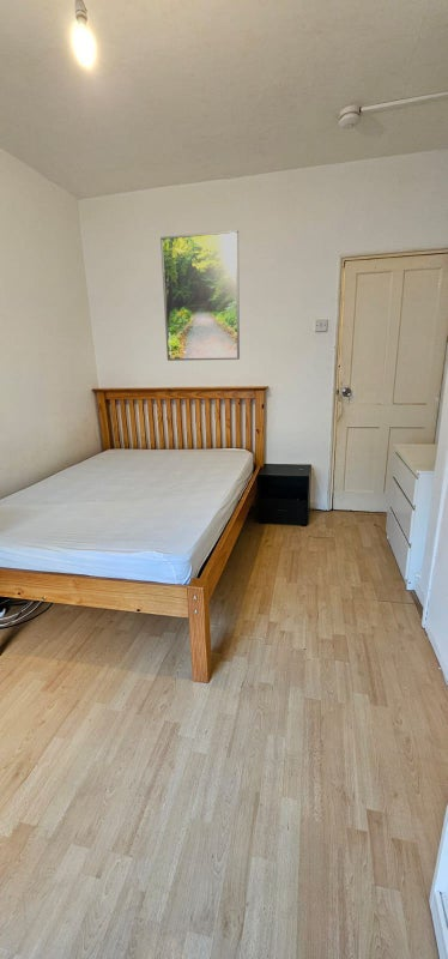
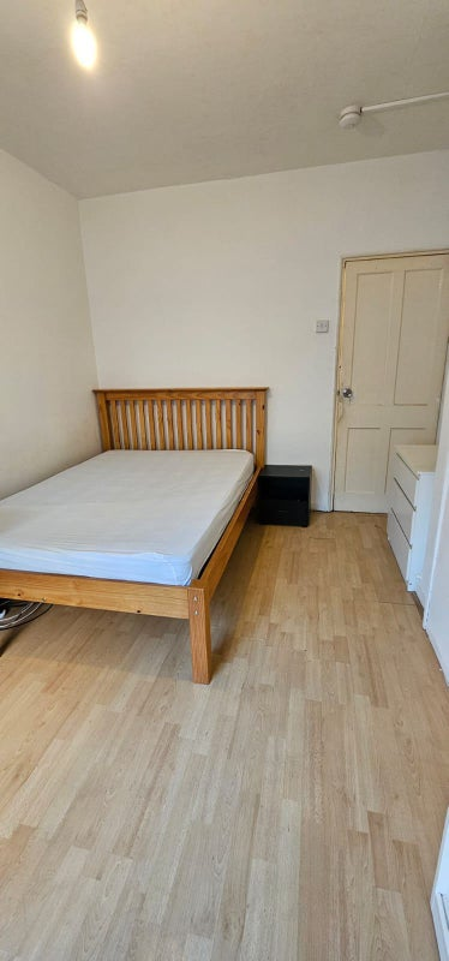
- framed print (200, 298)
